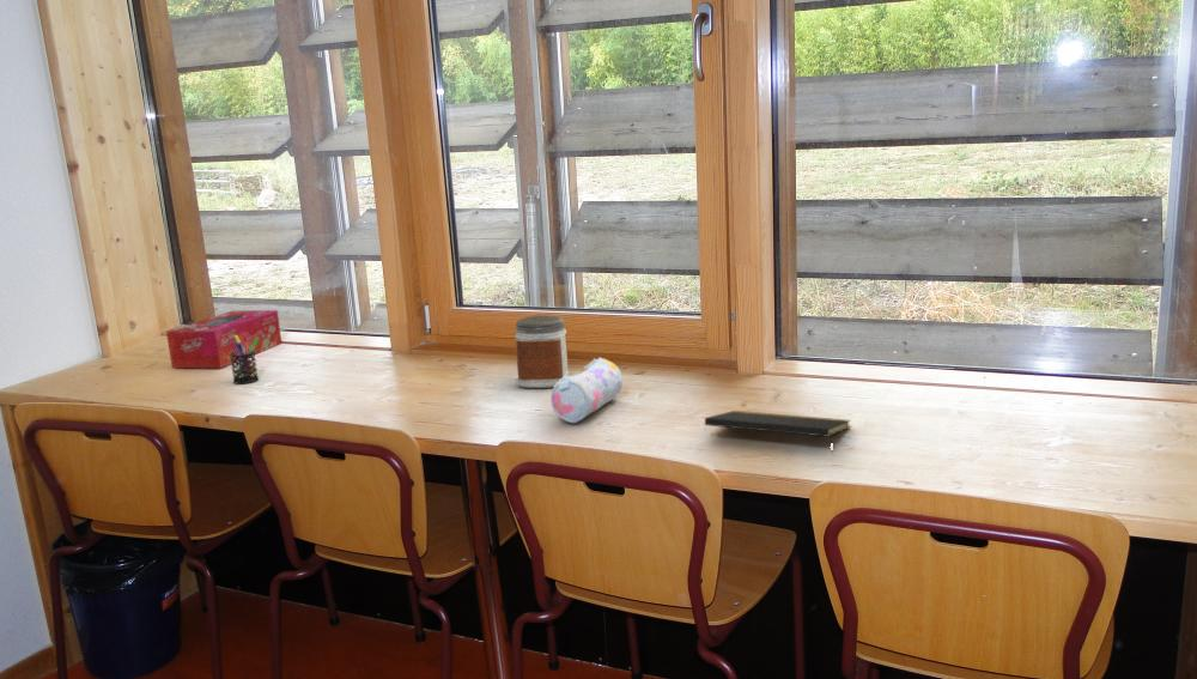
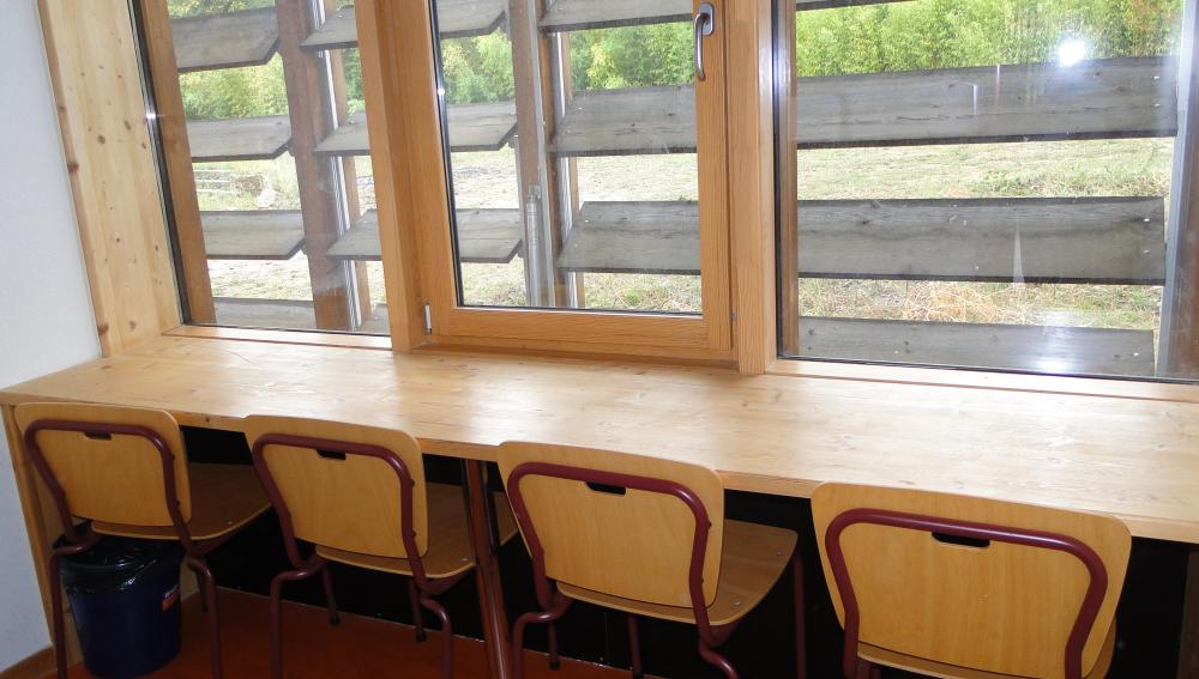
- notepad (778, 423)
- tissue box (226, 338)
- pen holder (245, 356)
- pencil case (588, 388)
- jar (541, 350)
